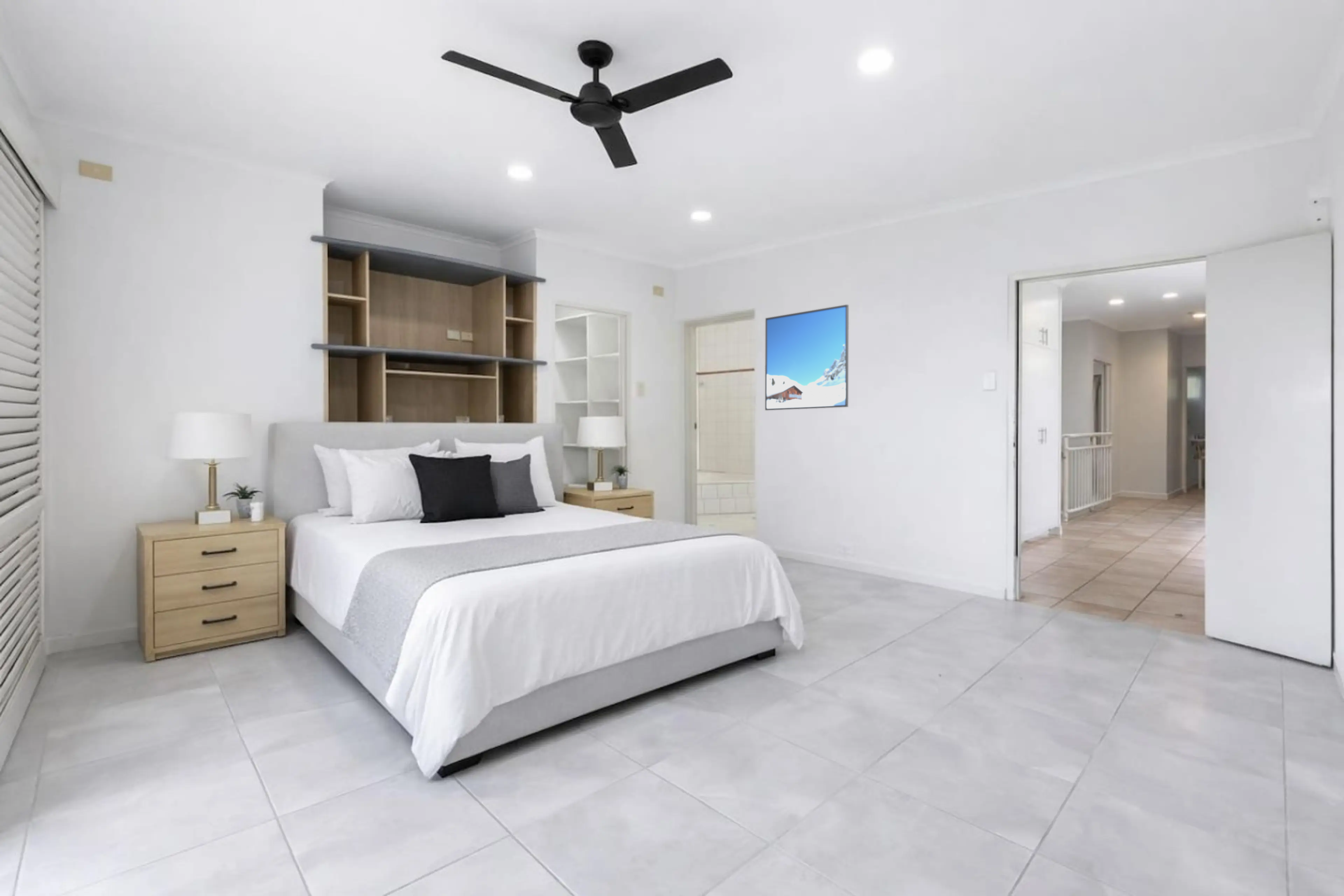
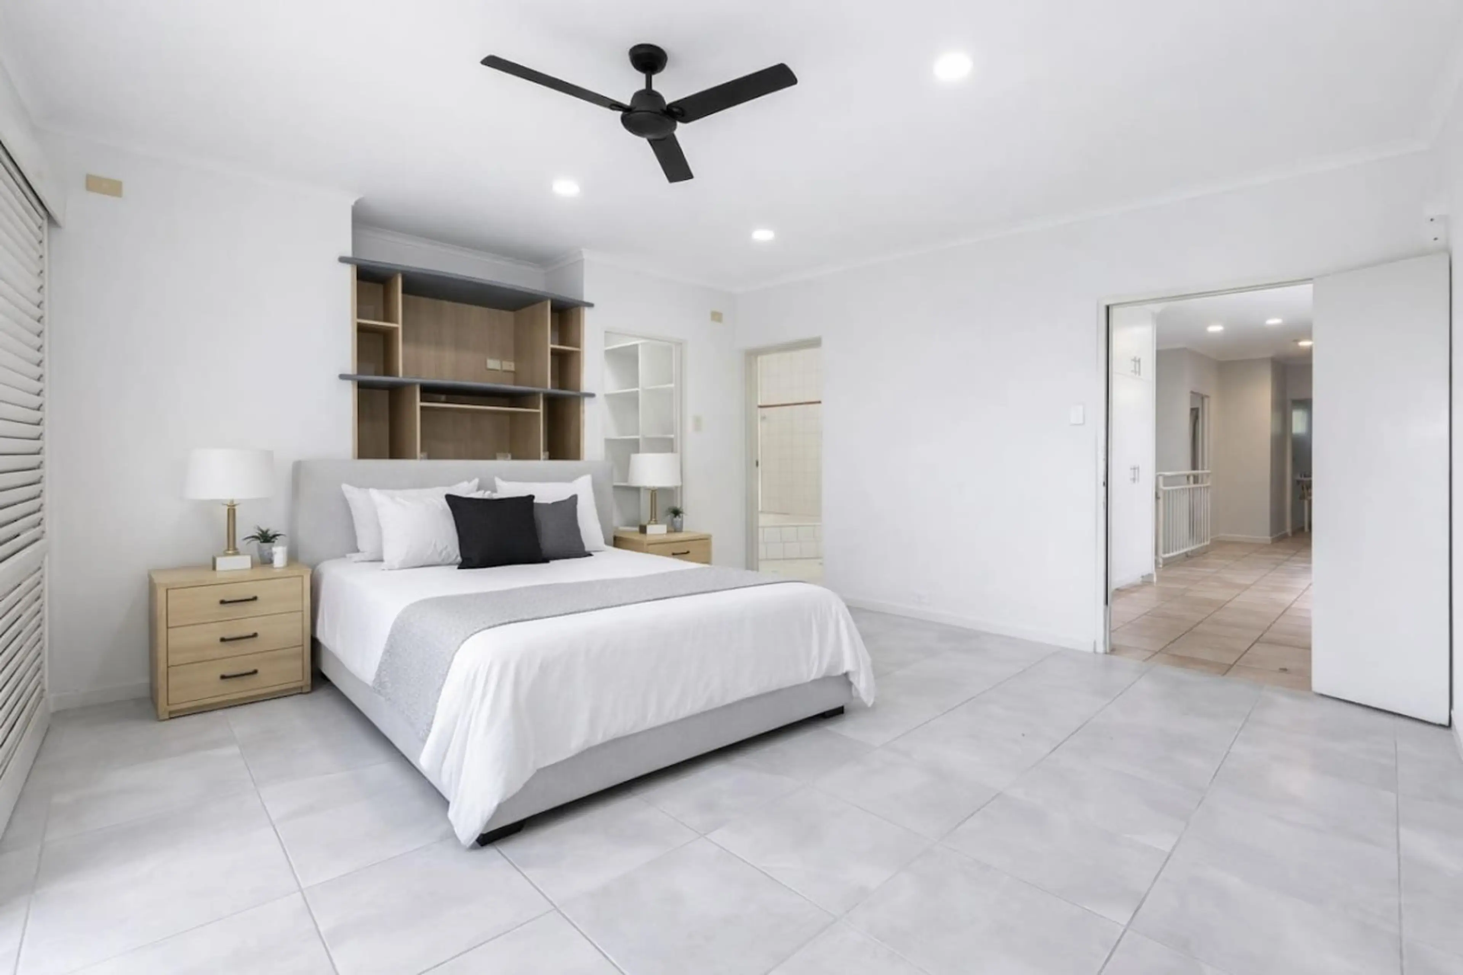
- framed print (805, 360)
